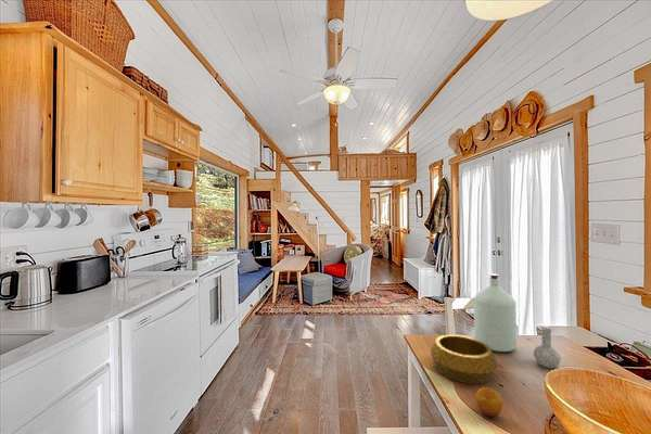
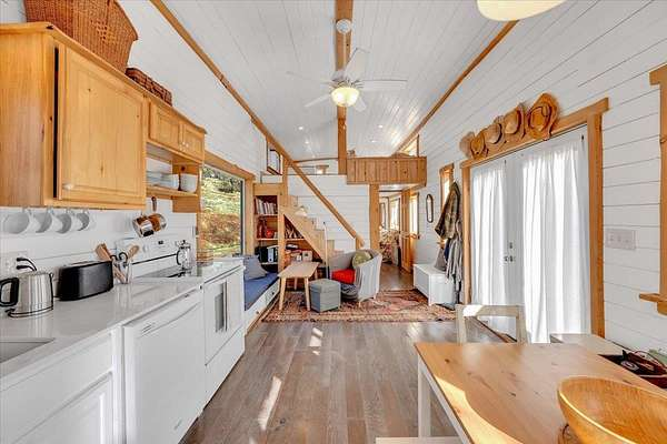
- fruit (488, 400)
- bottle (513, 315)
- decorative bowl (462, 357)
